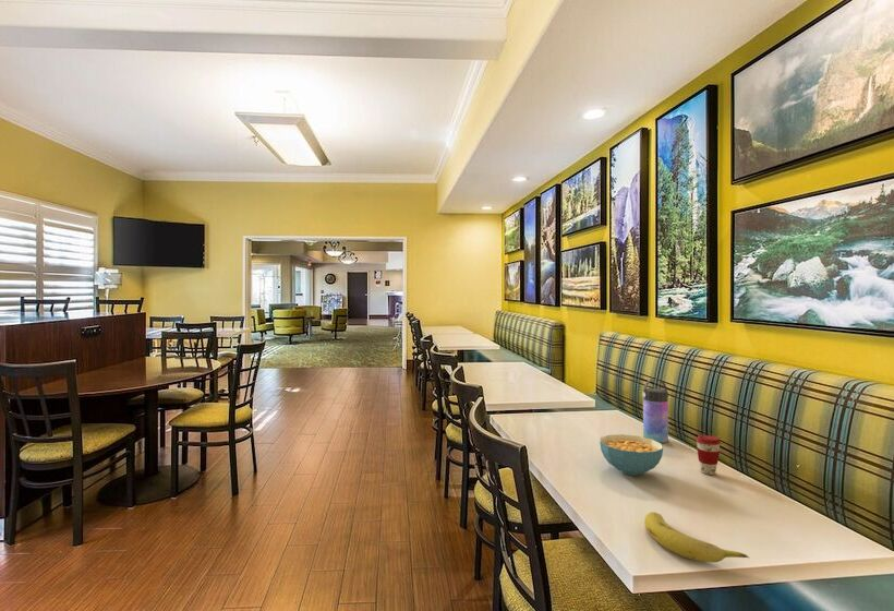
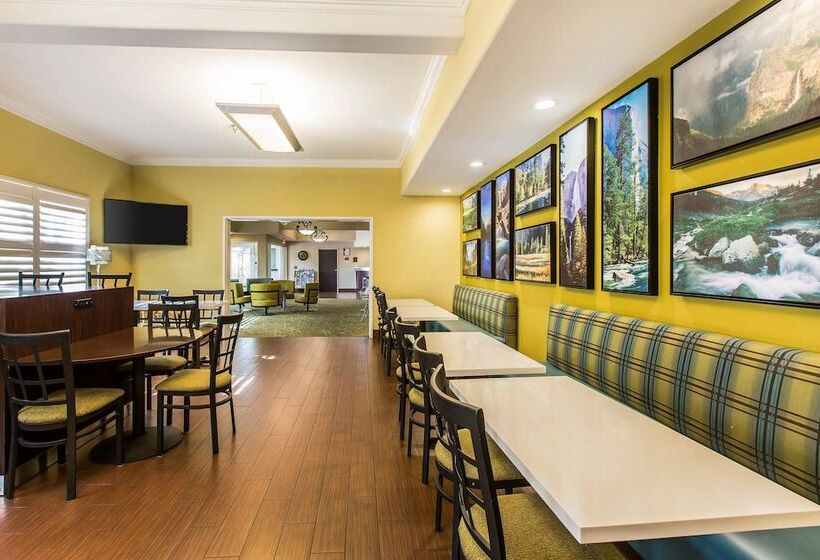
- water bottle (655, 408)
- fruit (689, 536)
- cereal bowl (630, 457)
- coffee cup (708, 454)
